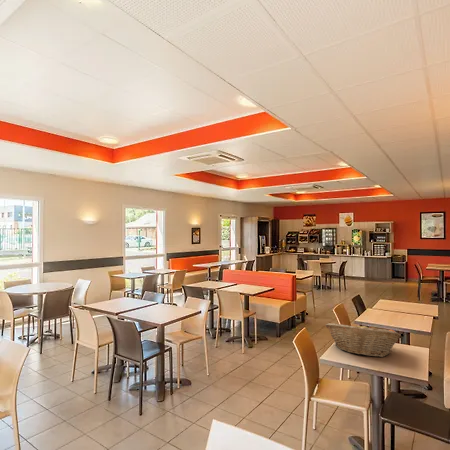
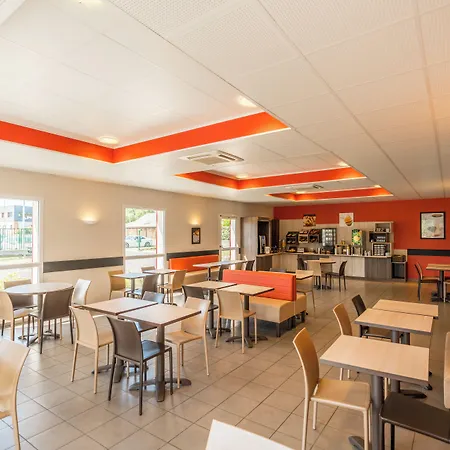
- fruit basket (361, 335)
